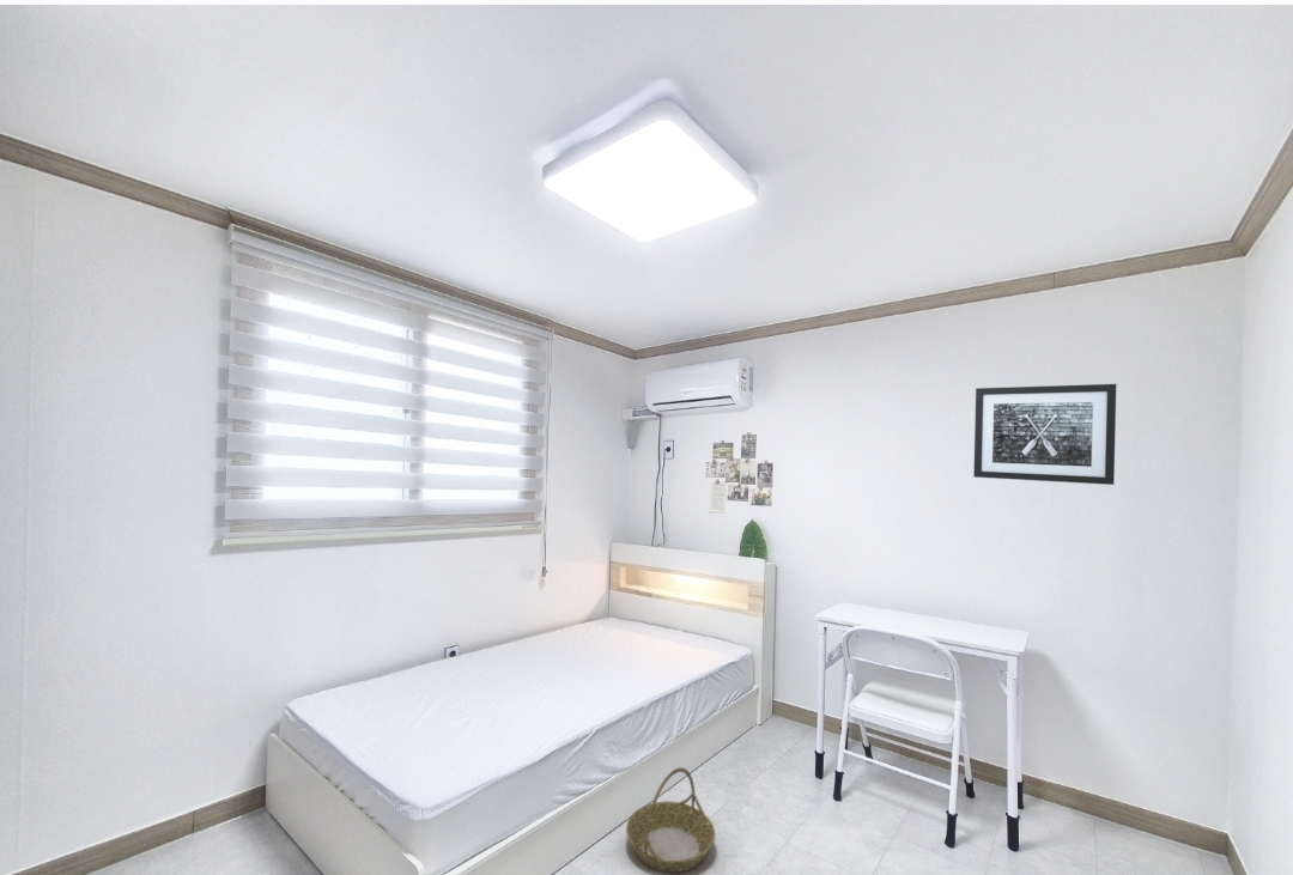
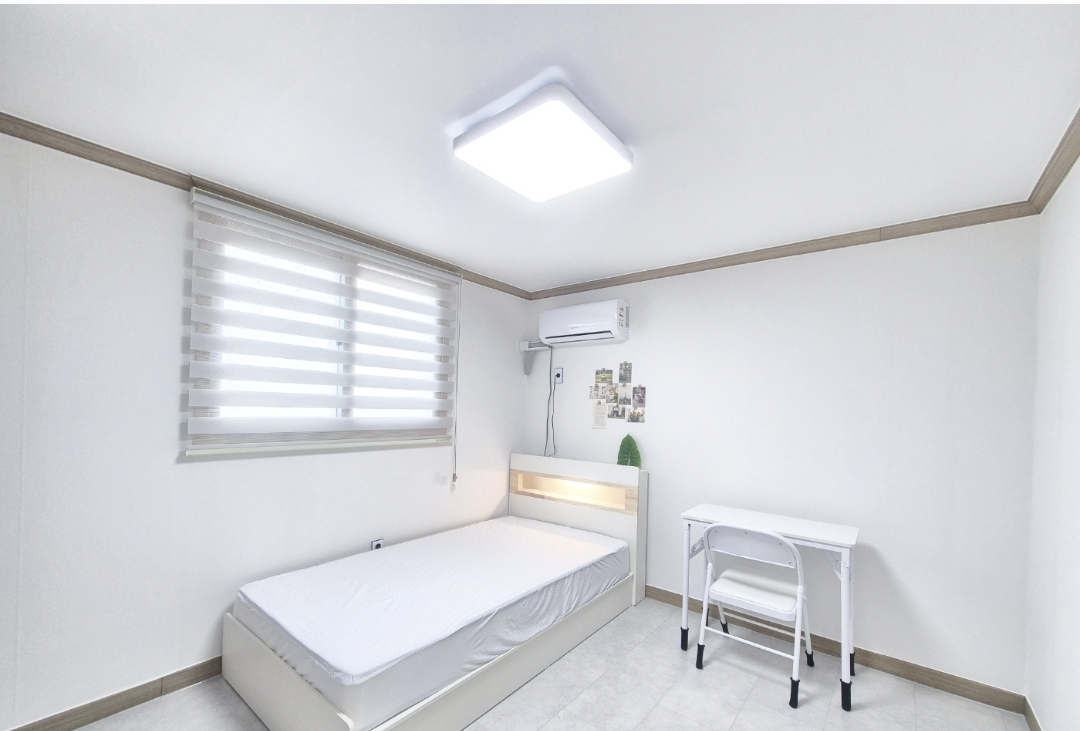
- wall art (1040, 433)
- basket (670, 809)
